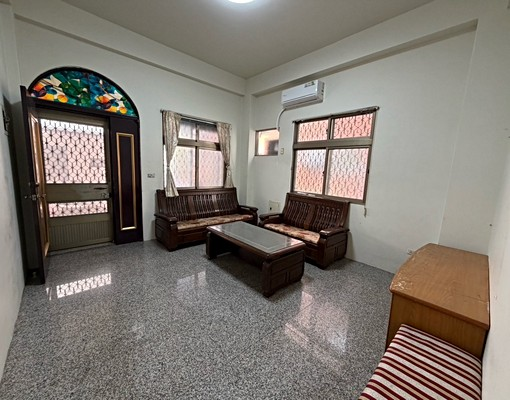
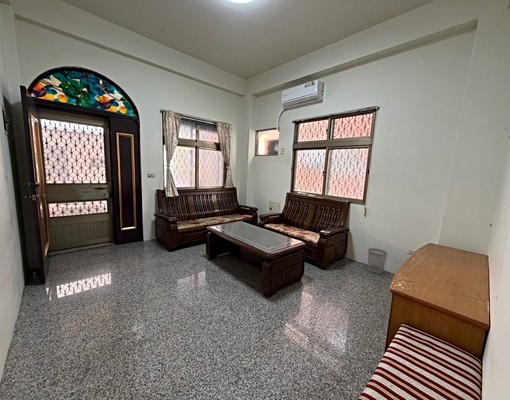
+ wastebasket (376, 261)
